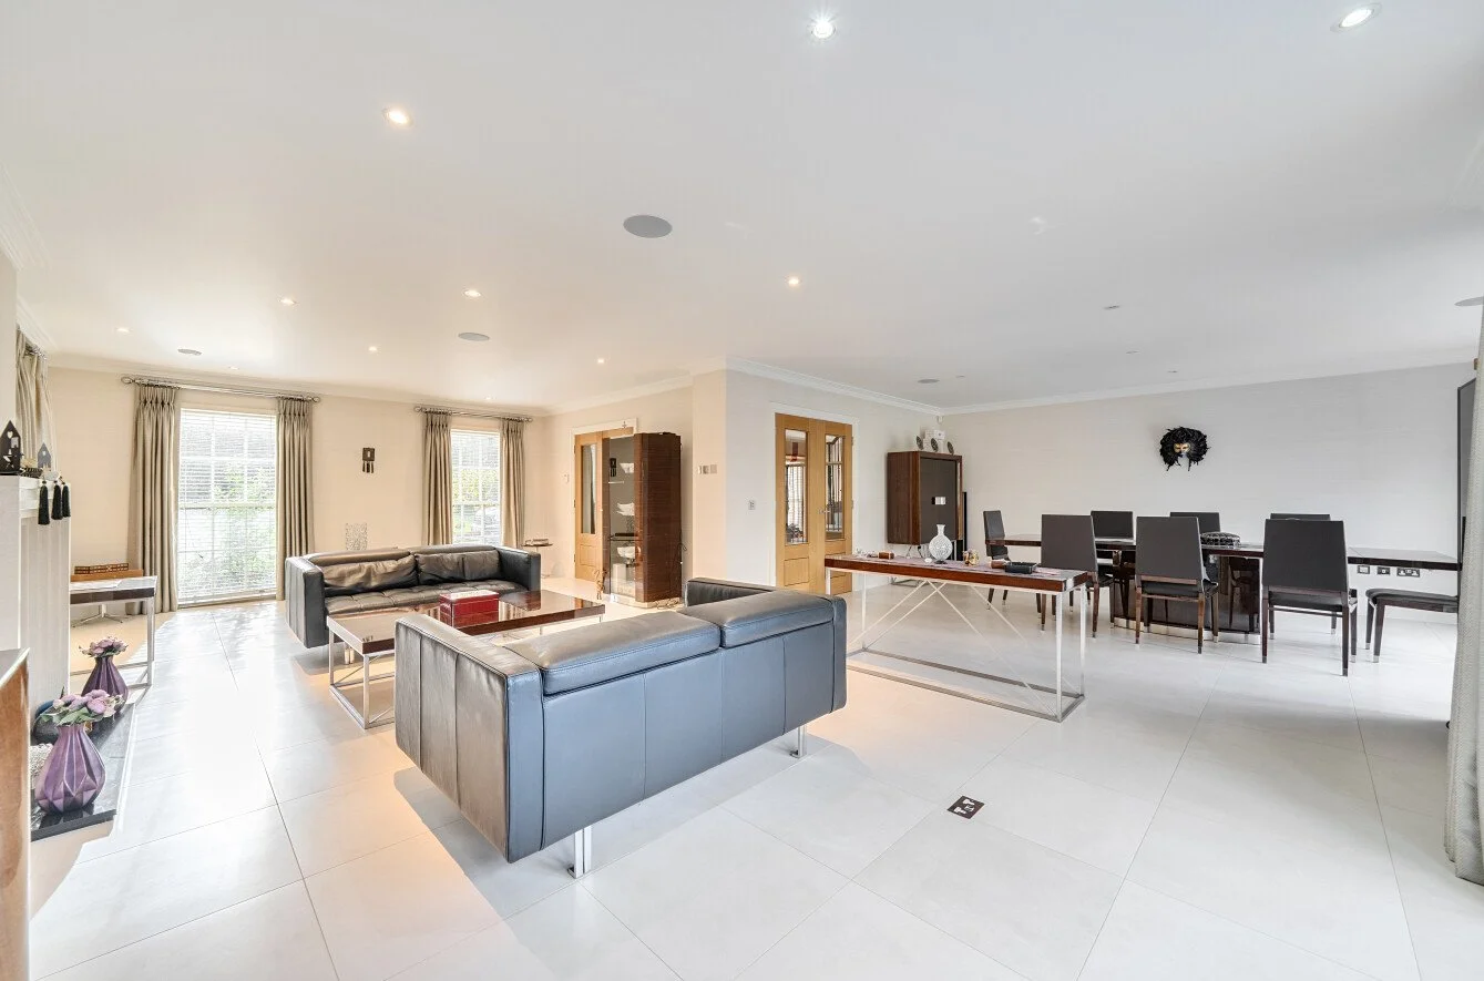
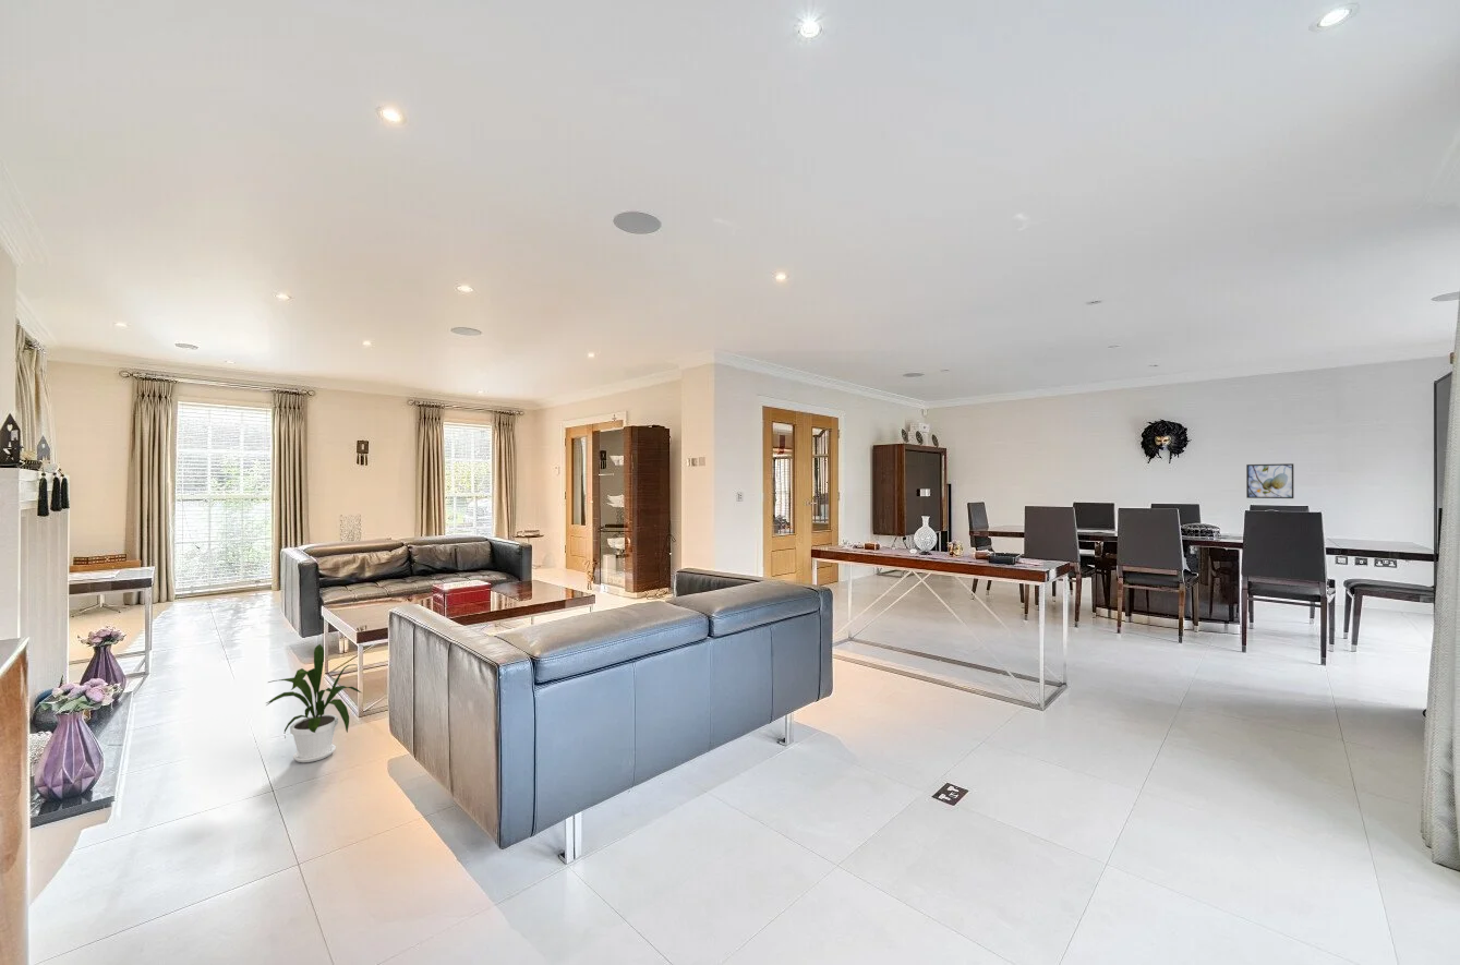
+ house plant (312, 703)
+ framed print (1269, 481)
